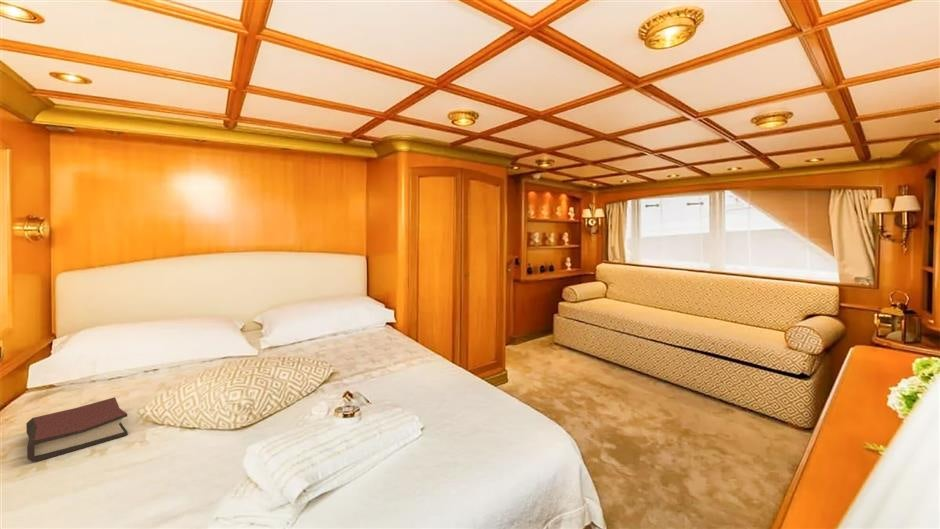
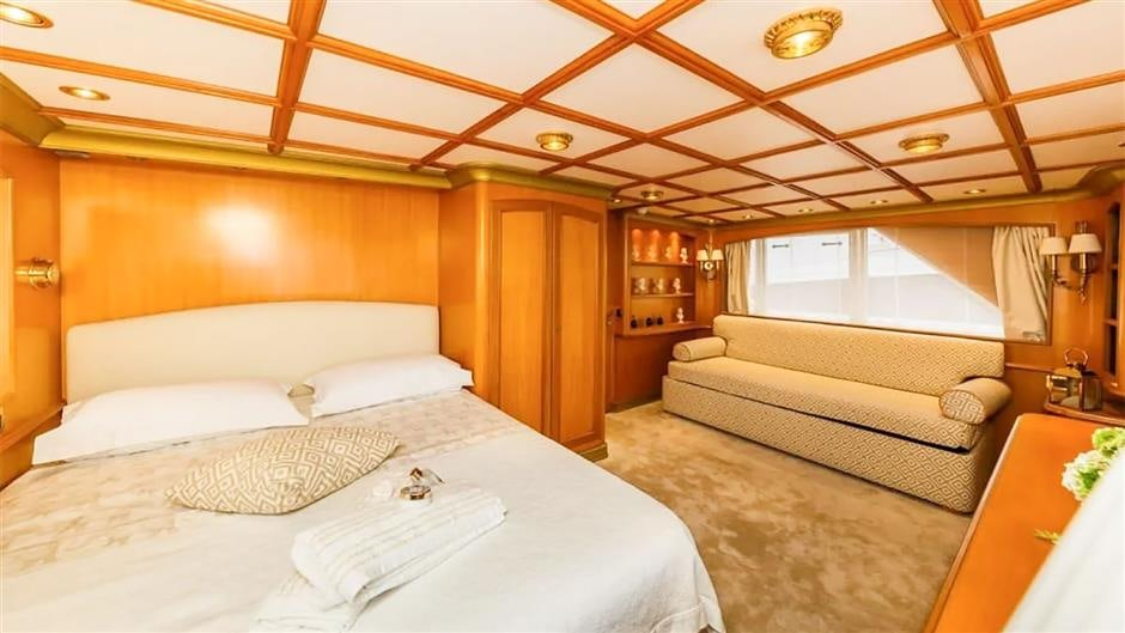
- hardback book (77, 425)
